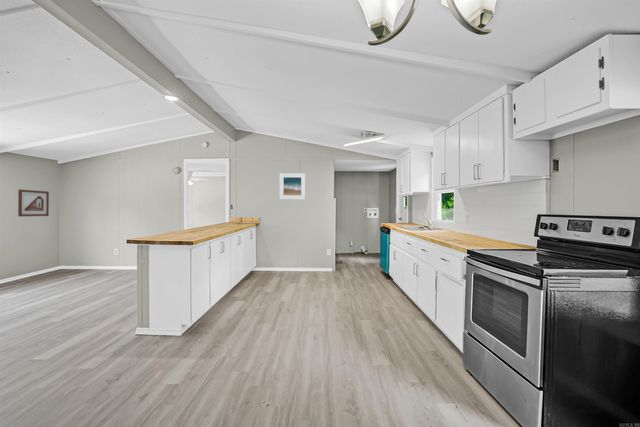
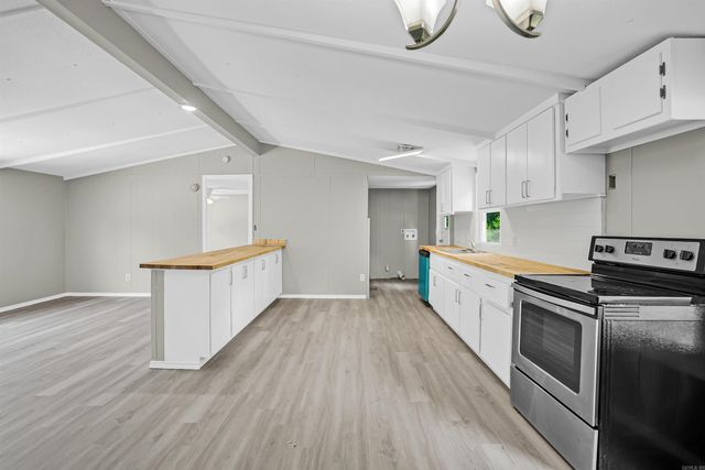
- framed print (292, 186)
- picture frame (34, 203)
